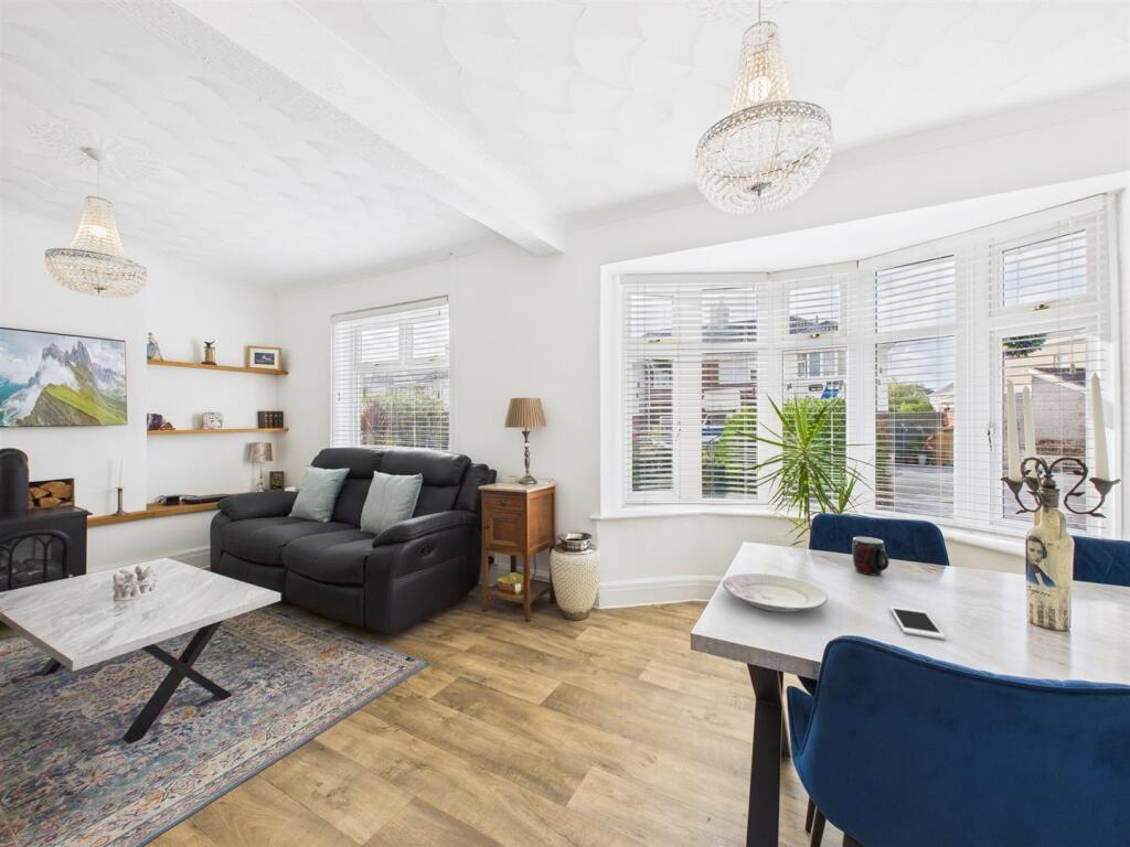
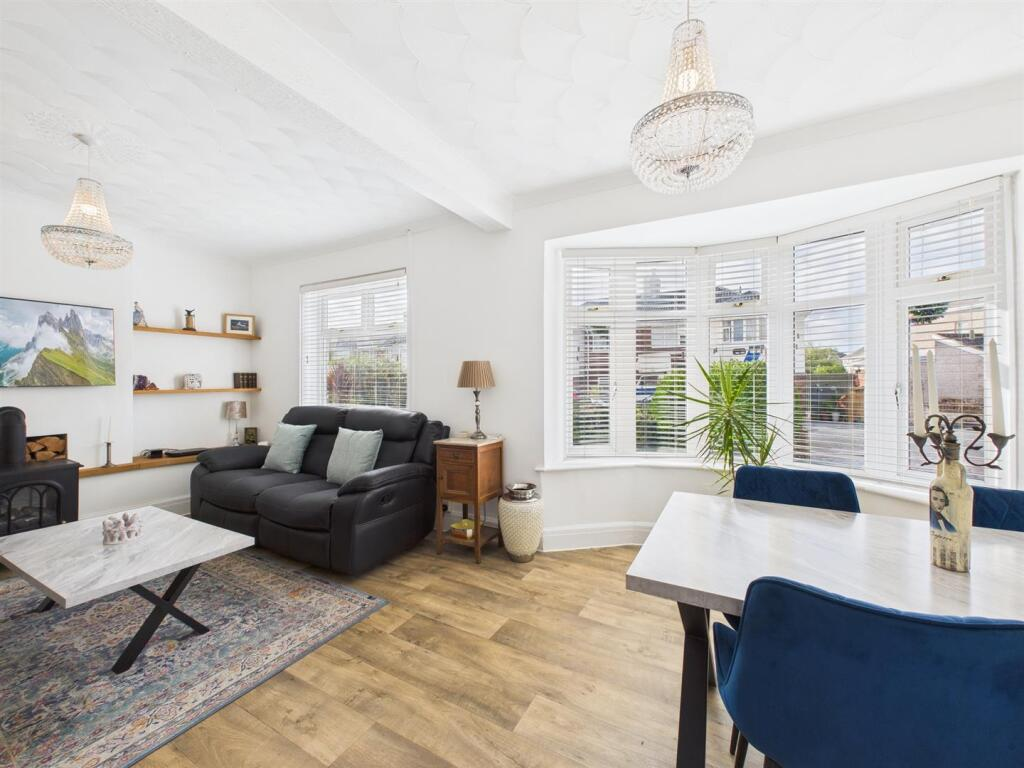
- cell phone (915, 621)
- plate (772, 593)
- mug (872, 557)
